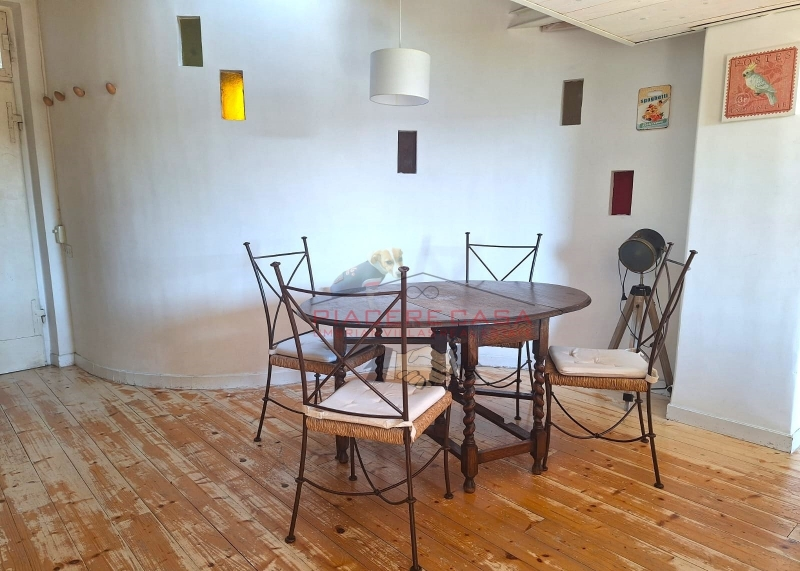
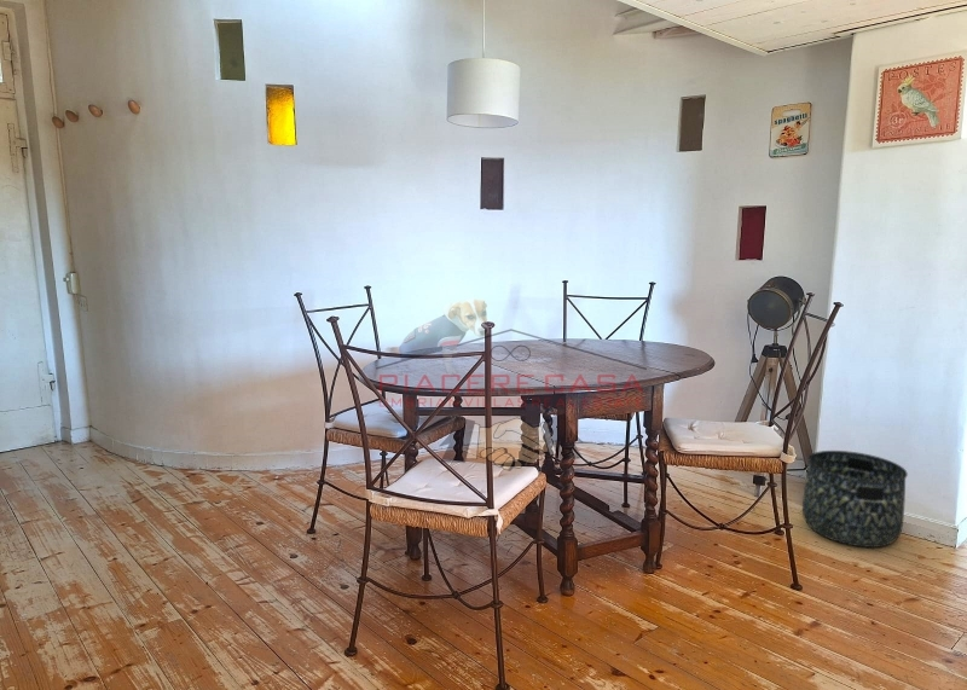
+ basket (852, 498)
